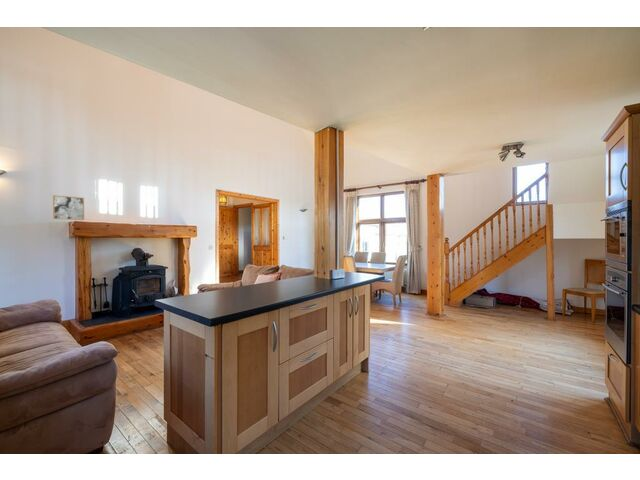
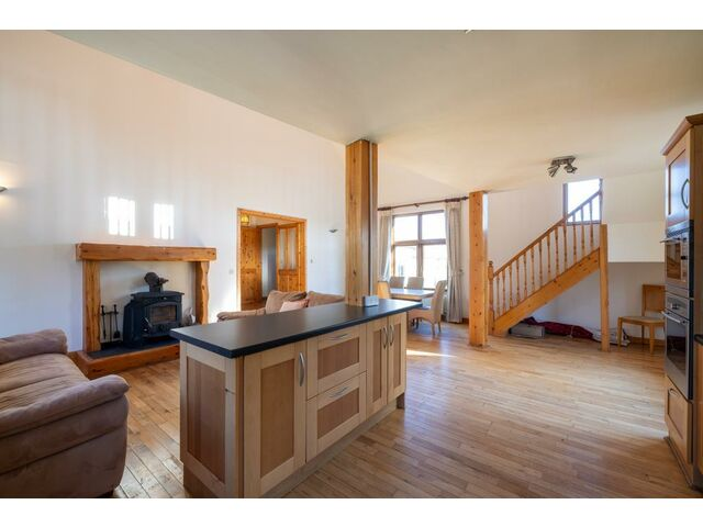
- wall art (69, 208)
